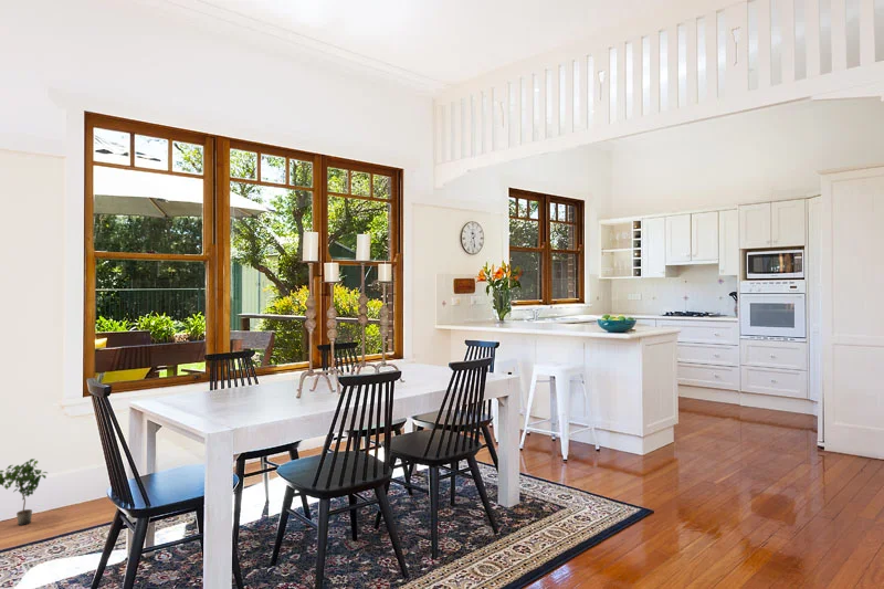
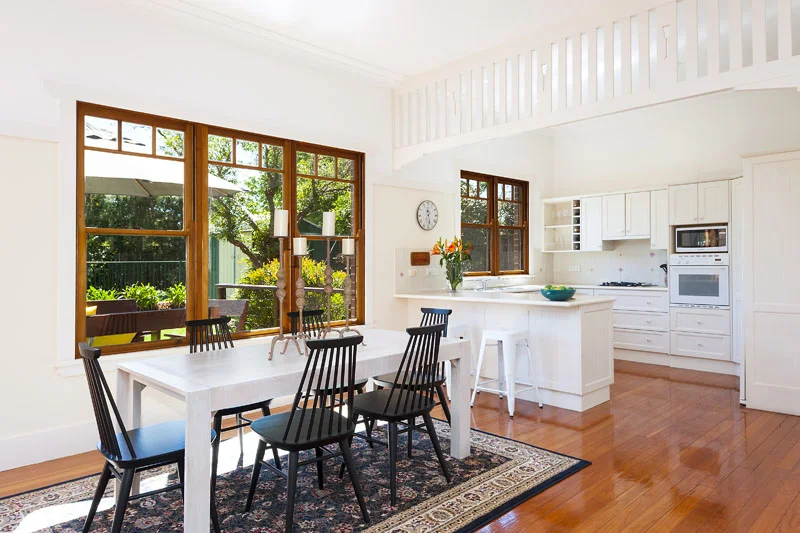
- potted plant (21, 492)
